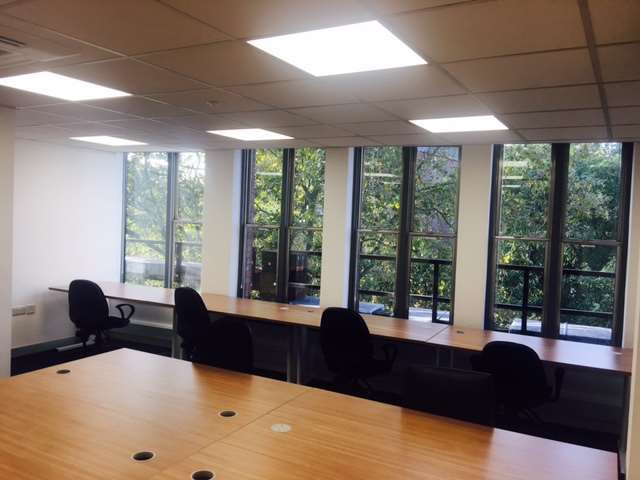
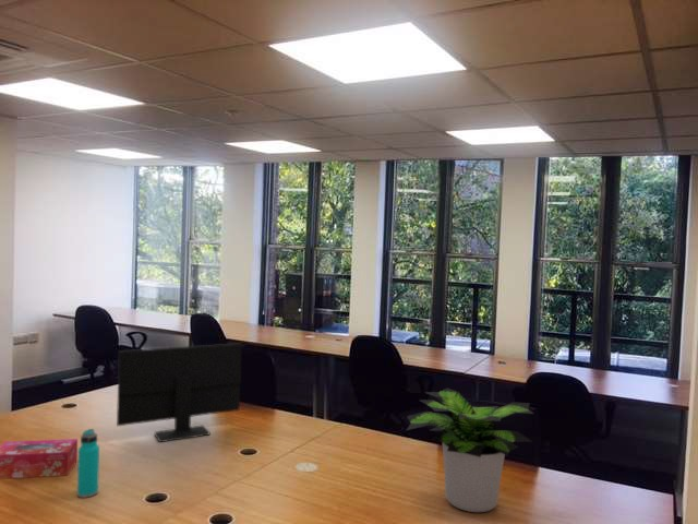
+ tissue box (35, 457)
+ computer monitor (183, 391)
+ potted plant (466, 450)
+ water bottle (88, 461)
